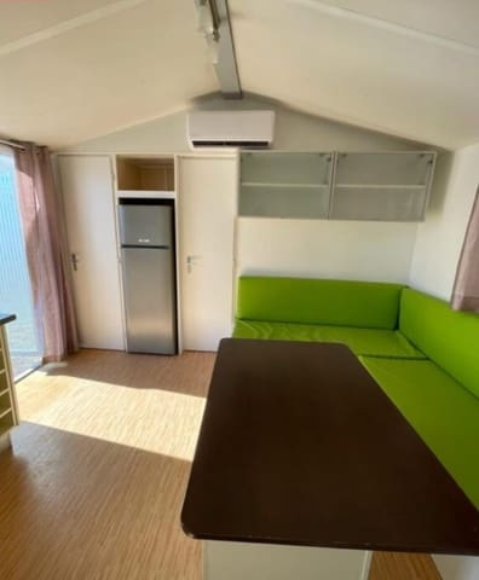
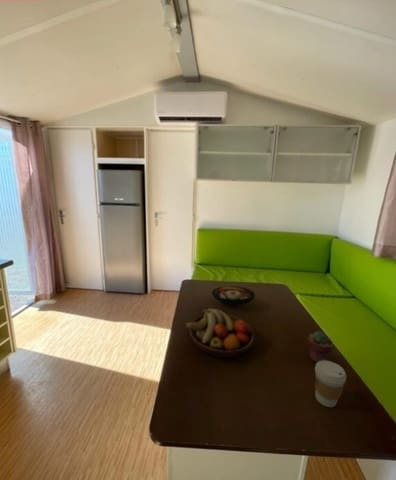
+ fruit bowl (221, 327)
+ coffee cup (328, 383)
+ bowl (232, 296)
+ potted succulent (319, 345)
